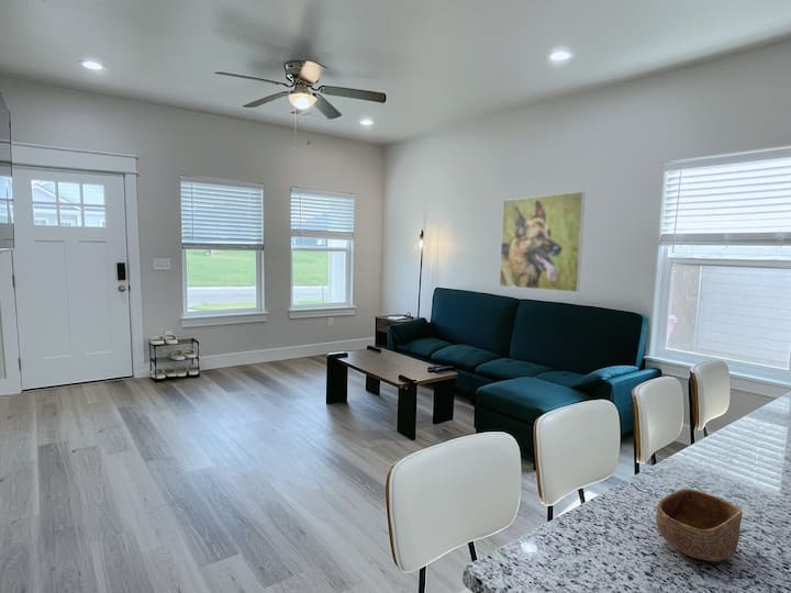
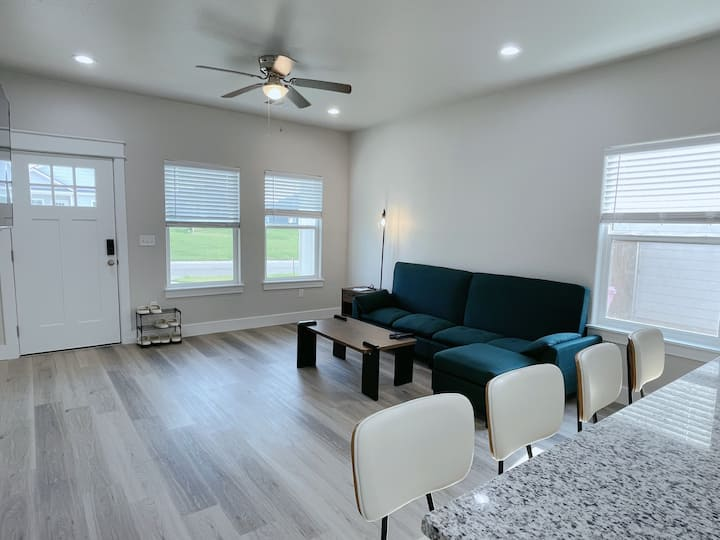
- bowl (698, 525)
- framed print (538, 243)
